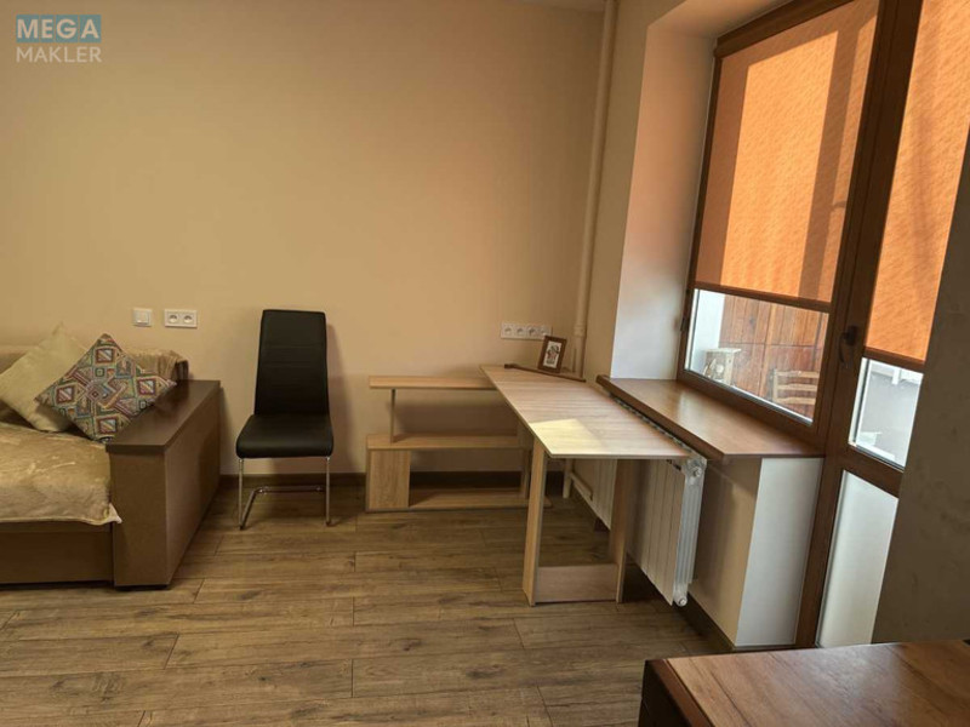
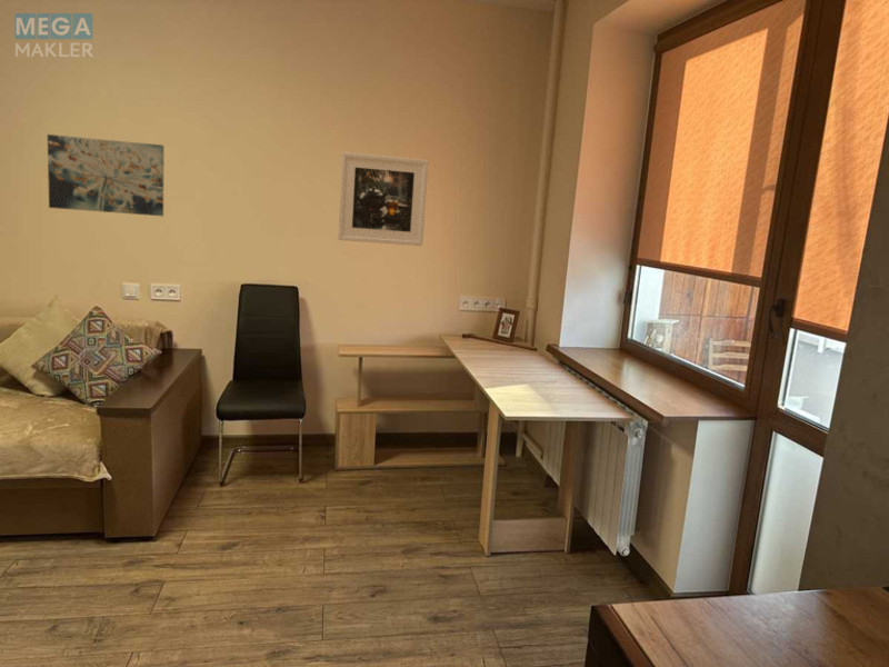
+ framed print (382, 200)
+ wall art (107, 176)
